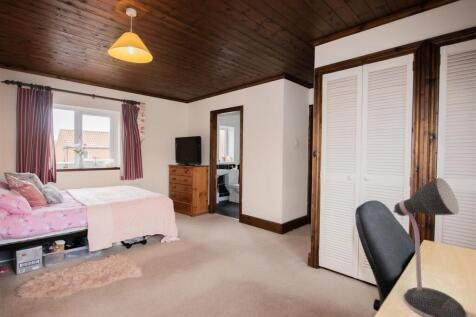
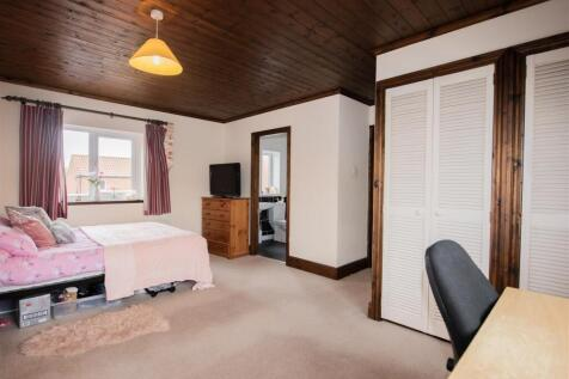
- desk lamp (419, 240)
